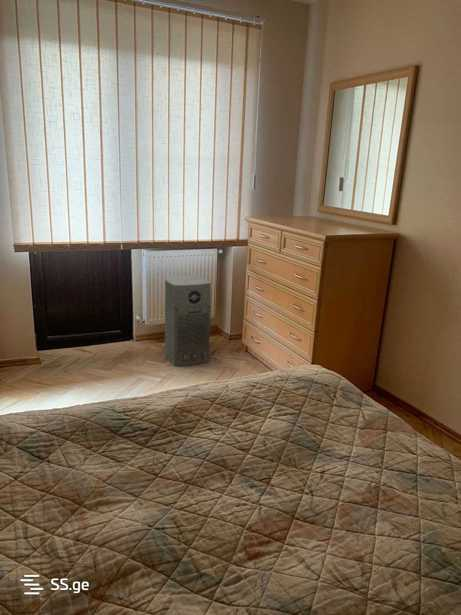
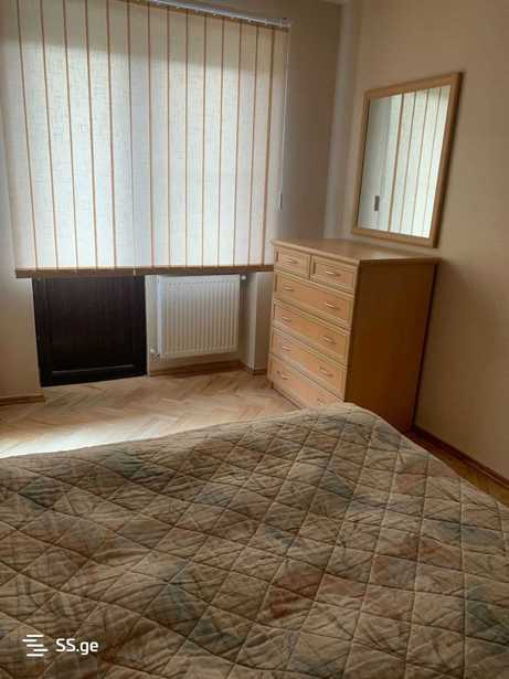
- air purifier (185, 318)
